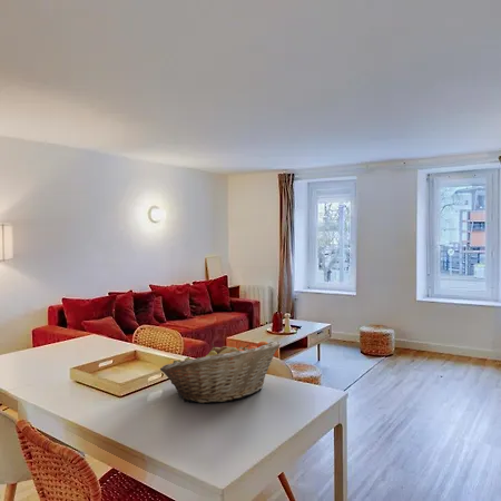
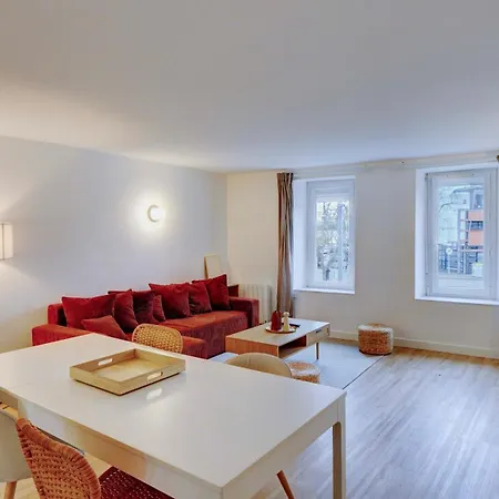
- fruit basket (223, 365)
